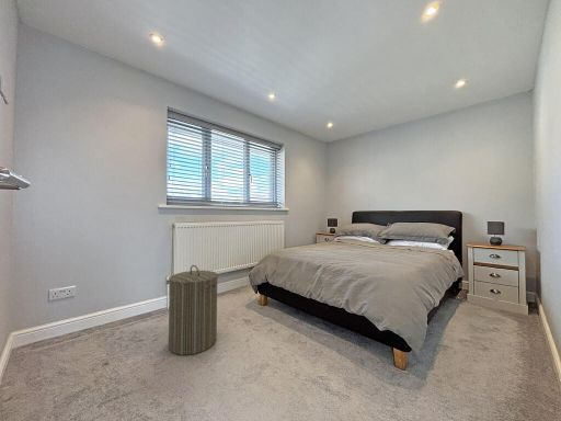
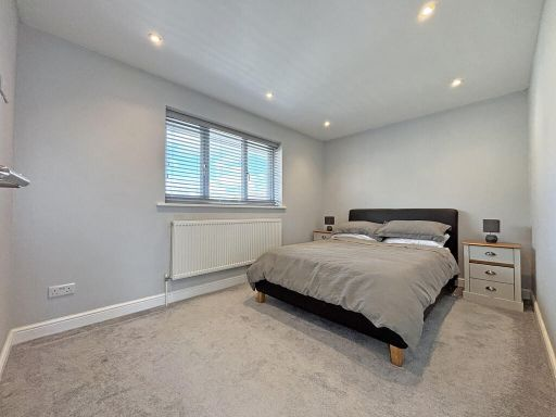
- laundry hamper (194, 303)
